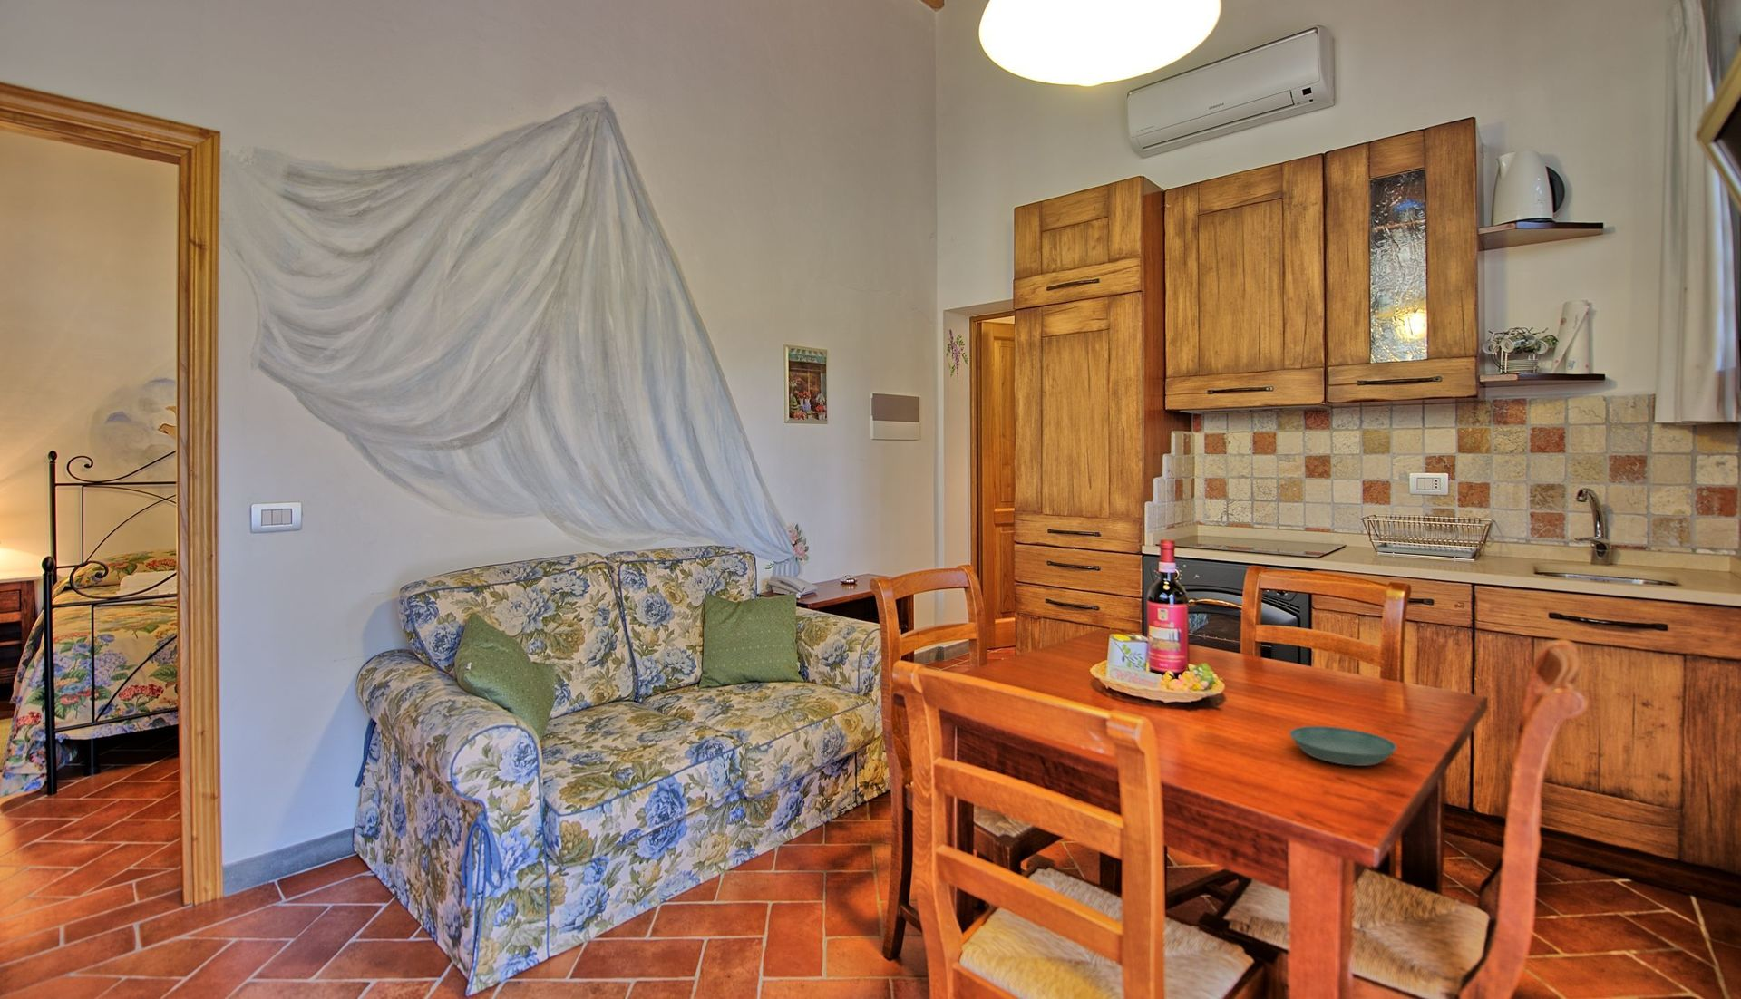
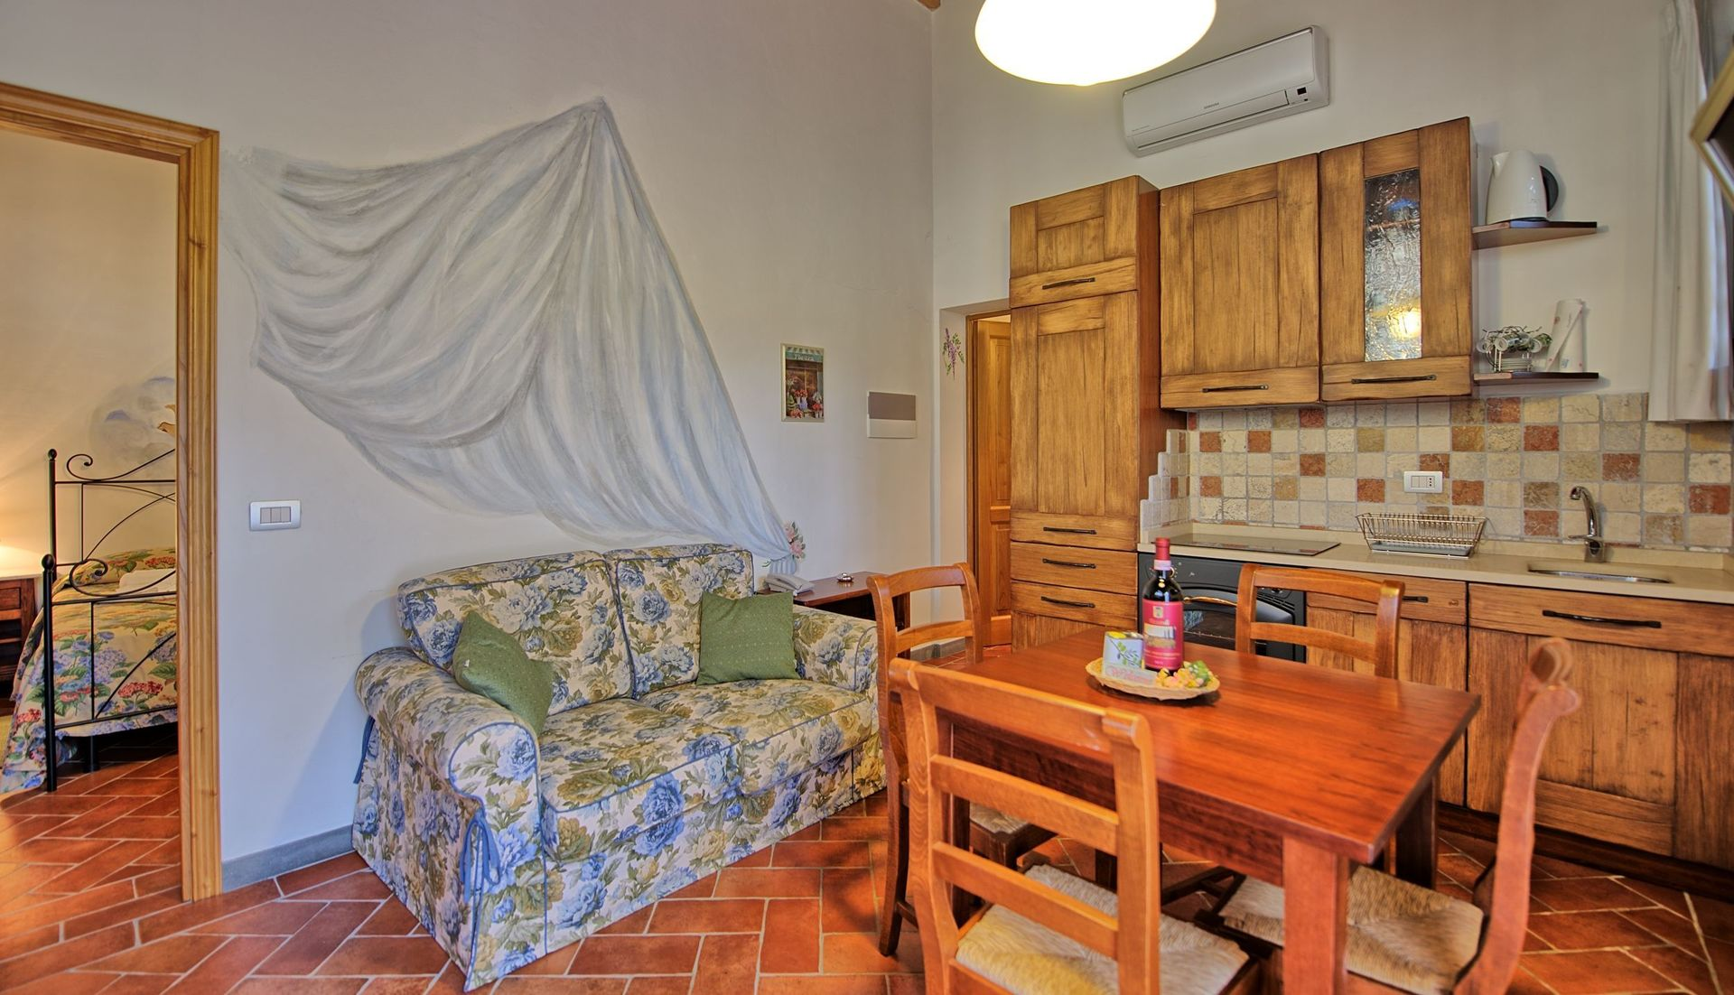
- saucer (1342, 747)
